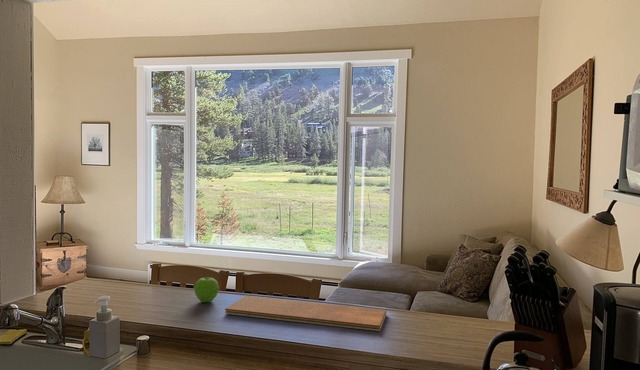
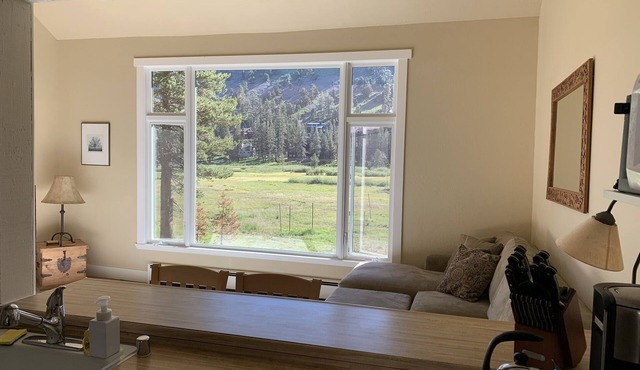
- fruit (206, 289)
- chopping board (306, 311)
